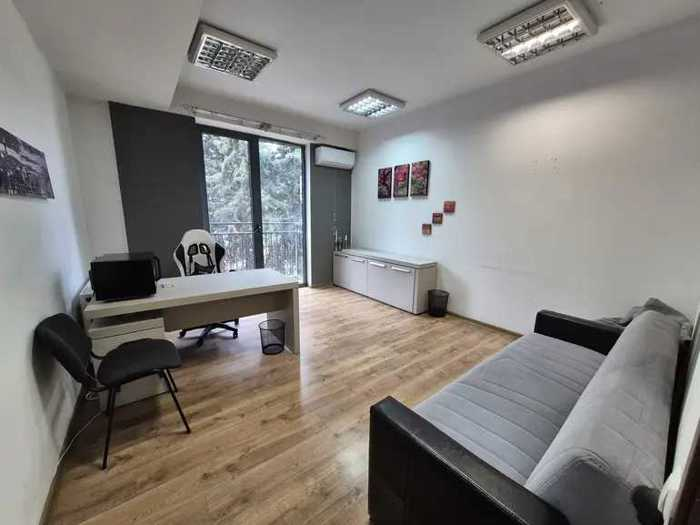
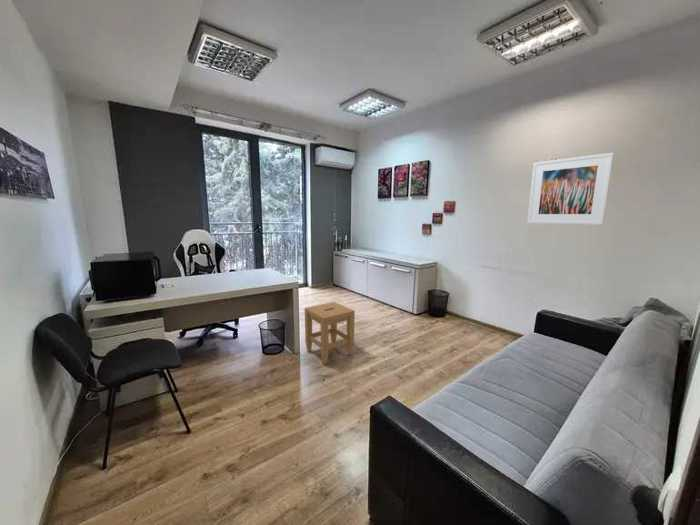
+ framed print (566, 191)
+ stool (329, 331)
